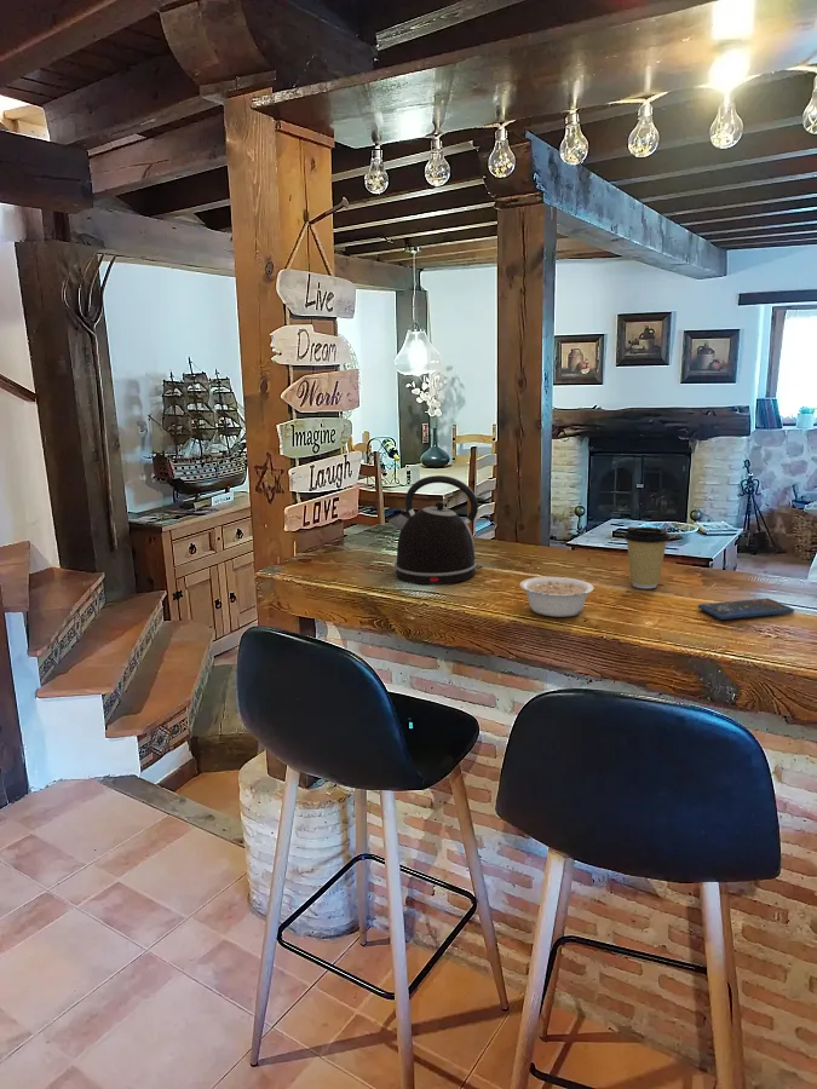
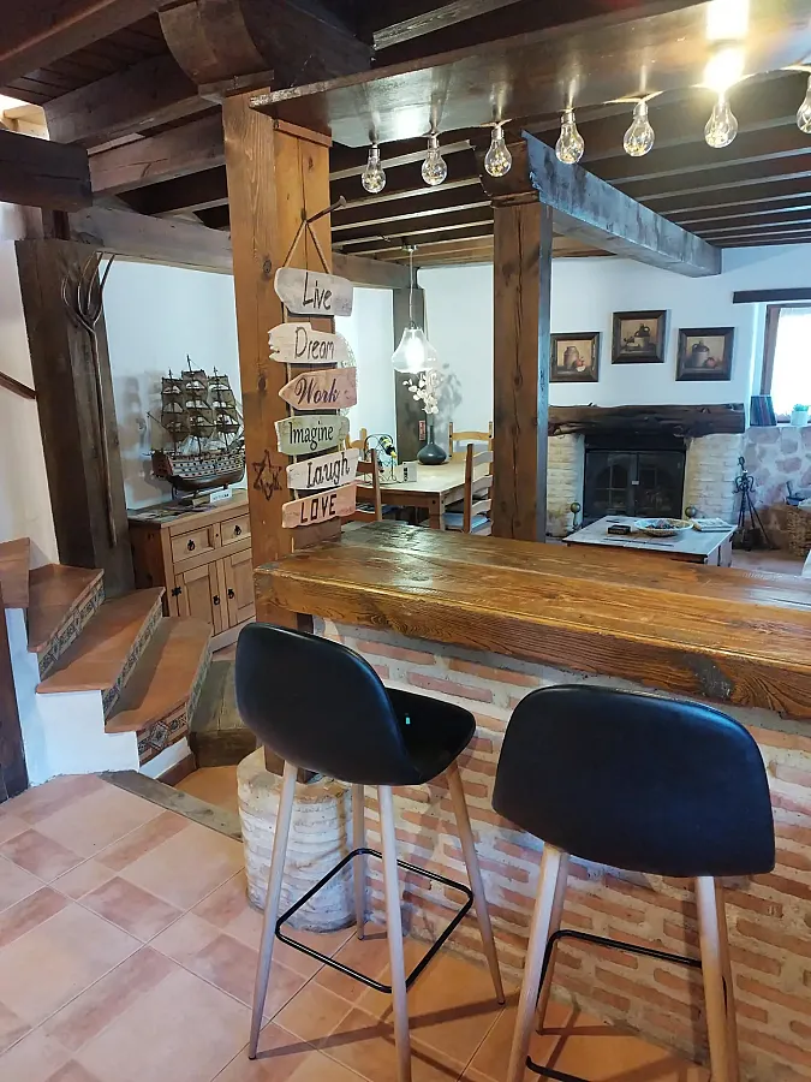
- smartphone (744, 609)
- kettle (435, 524)
- legume (558, 595)
- coffee cup (645, 557)
